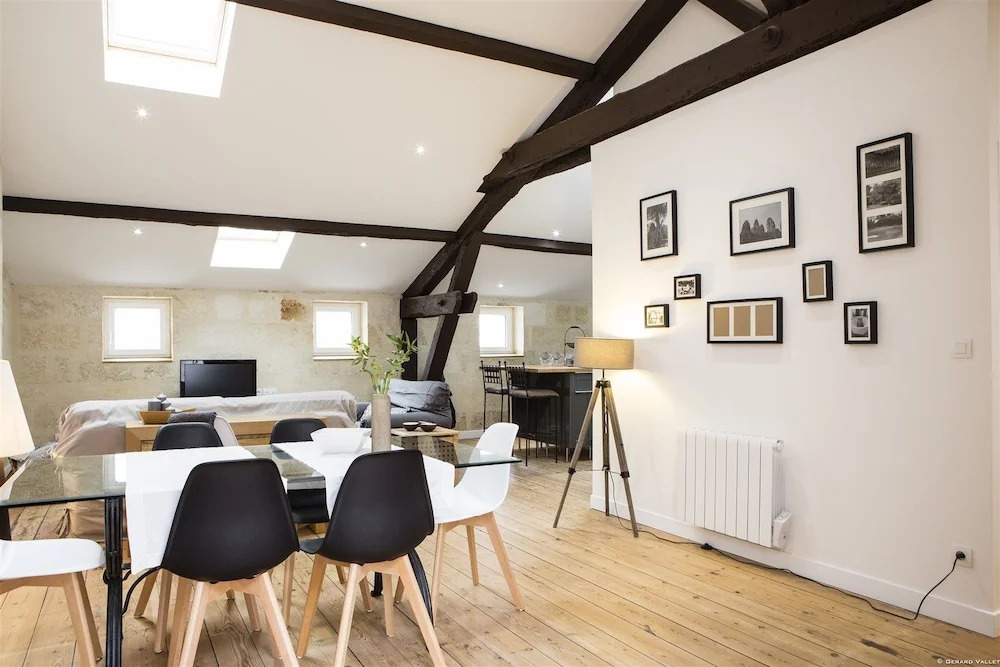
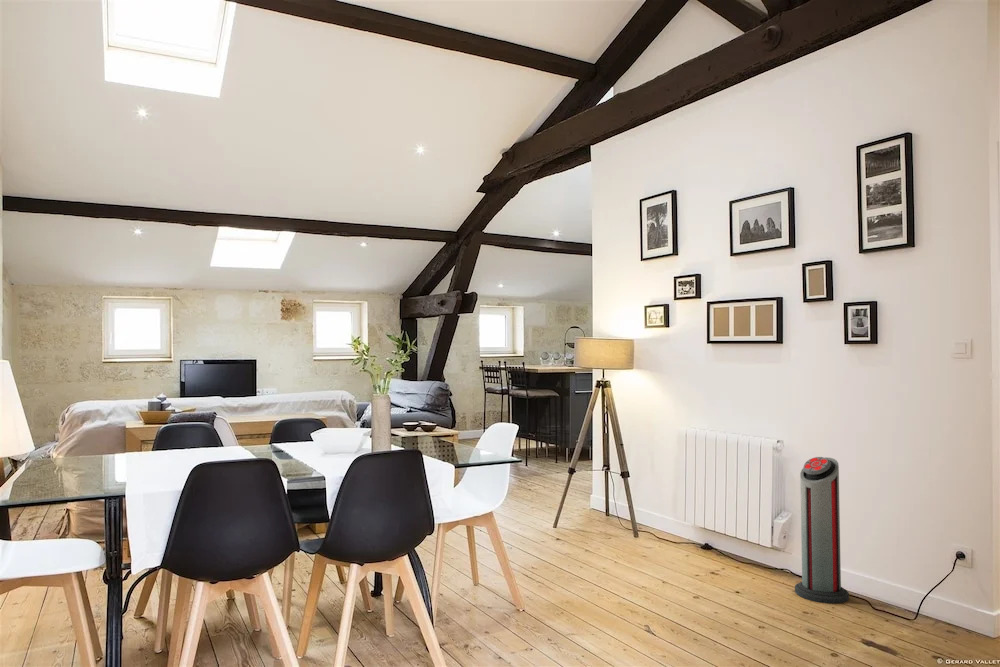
+ air purifier (820, 525)
